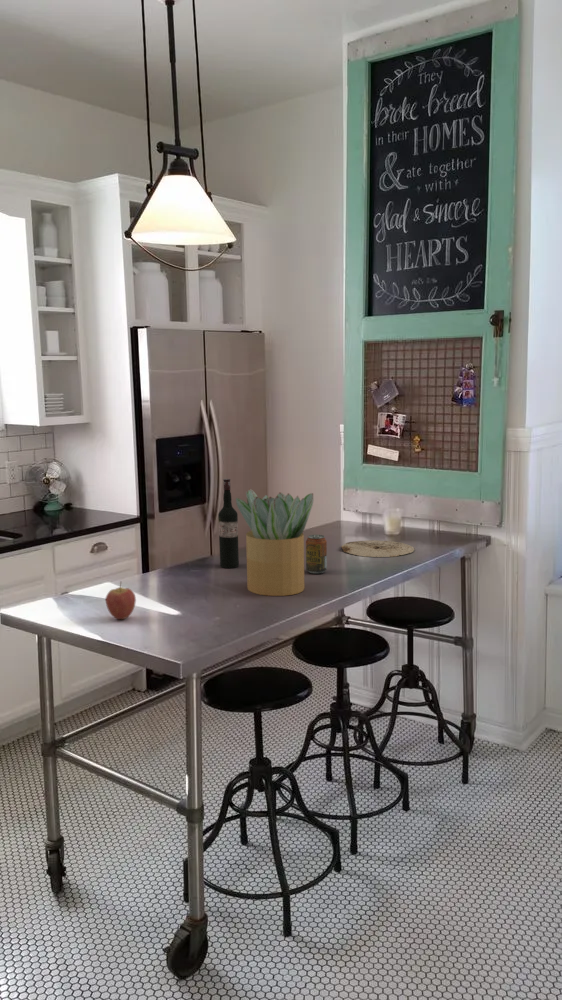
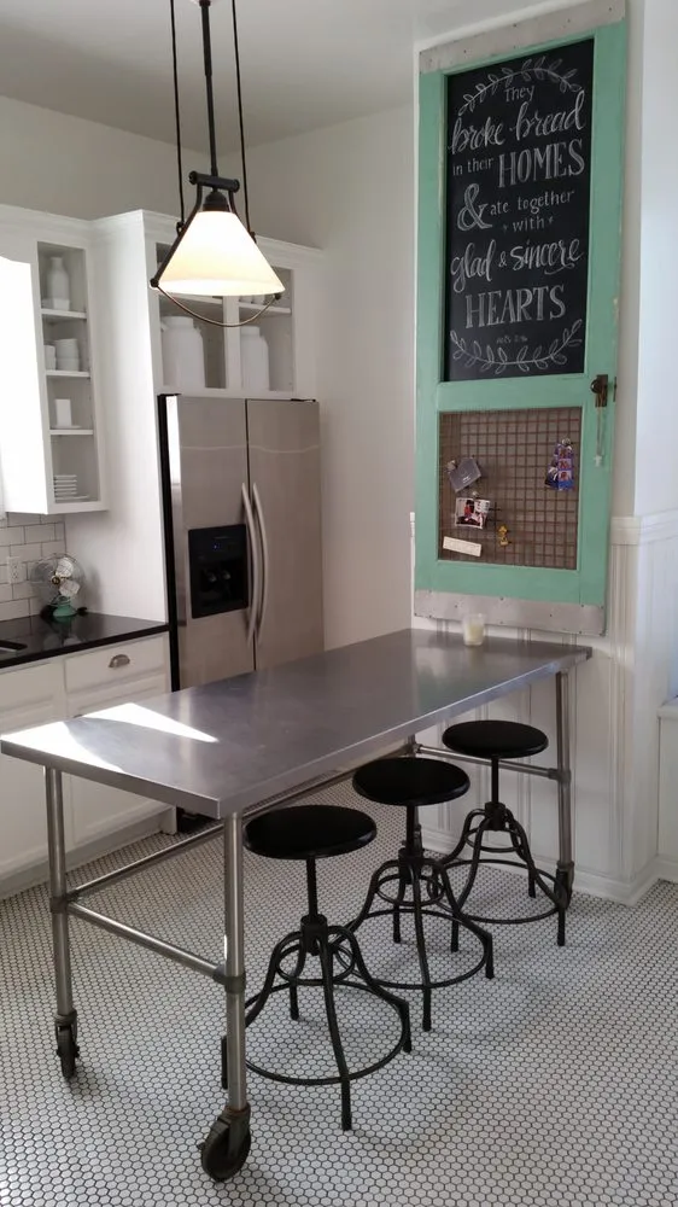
- wine bottle (228, 523)
- fruit (120, 600)
- beverage can (316, 553)
- potted plant (277, 540)
- plate (377, 547)
